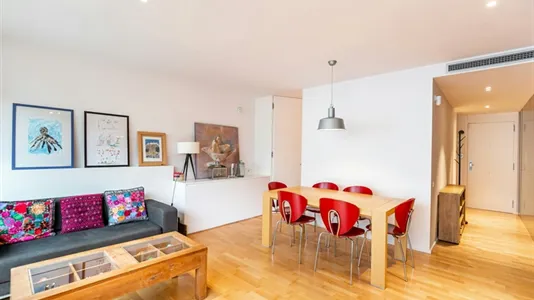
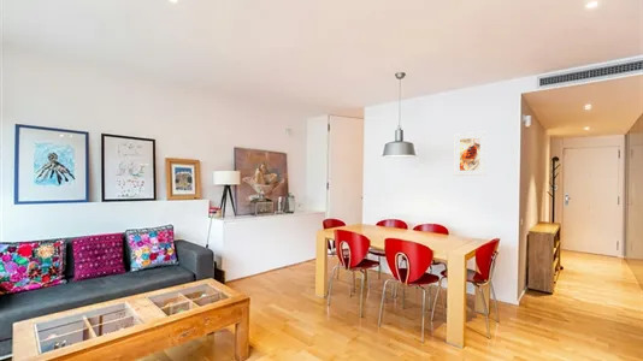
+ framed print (470, 154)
